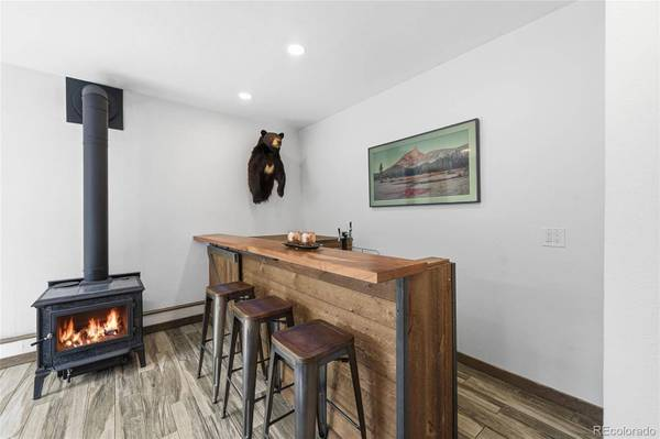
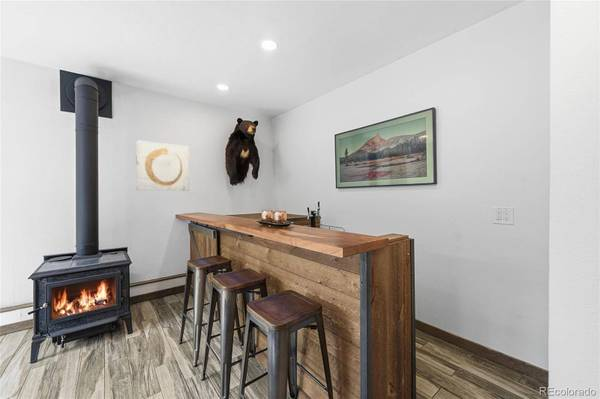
+ wall art (164, 167)
